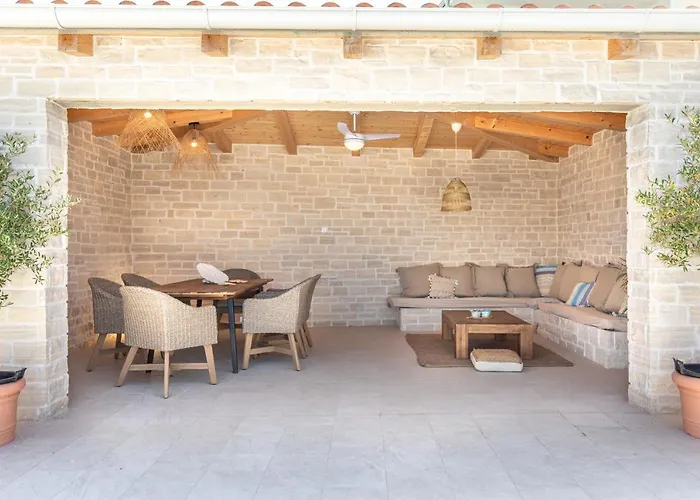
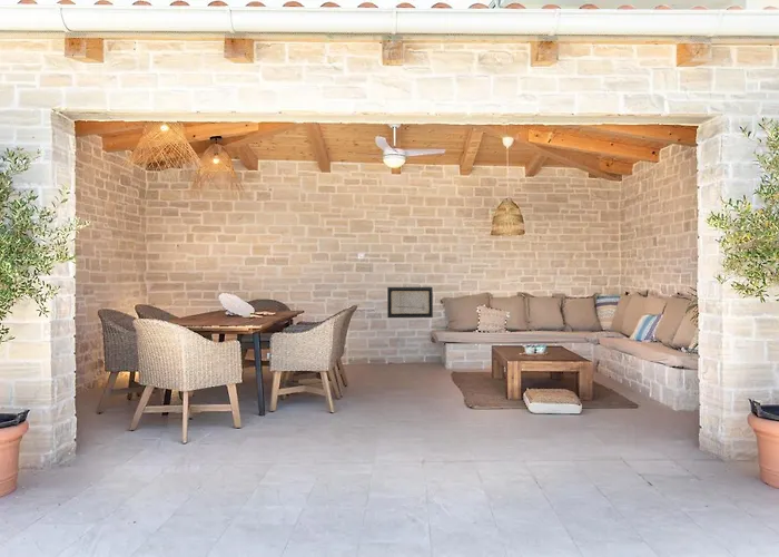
+ wall art (410, 302)
